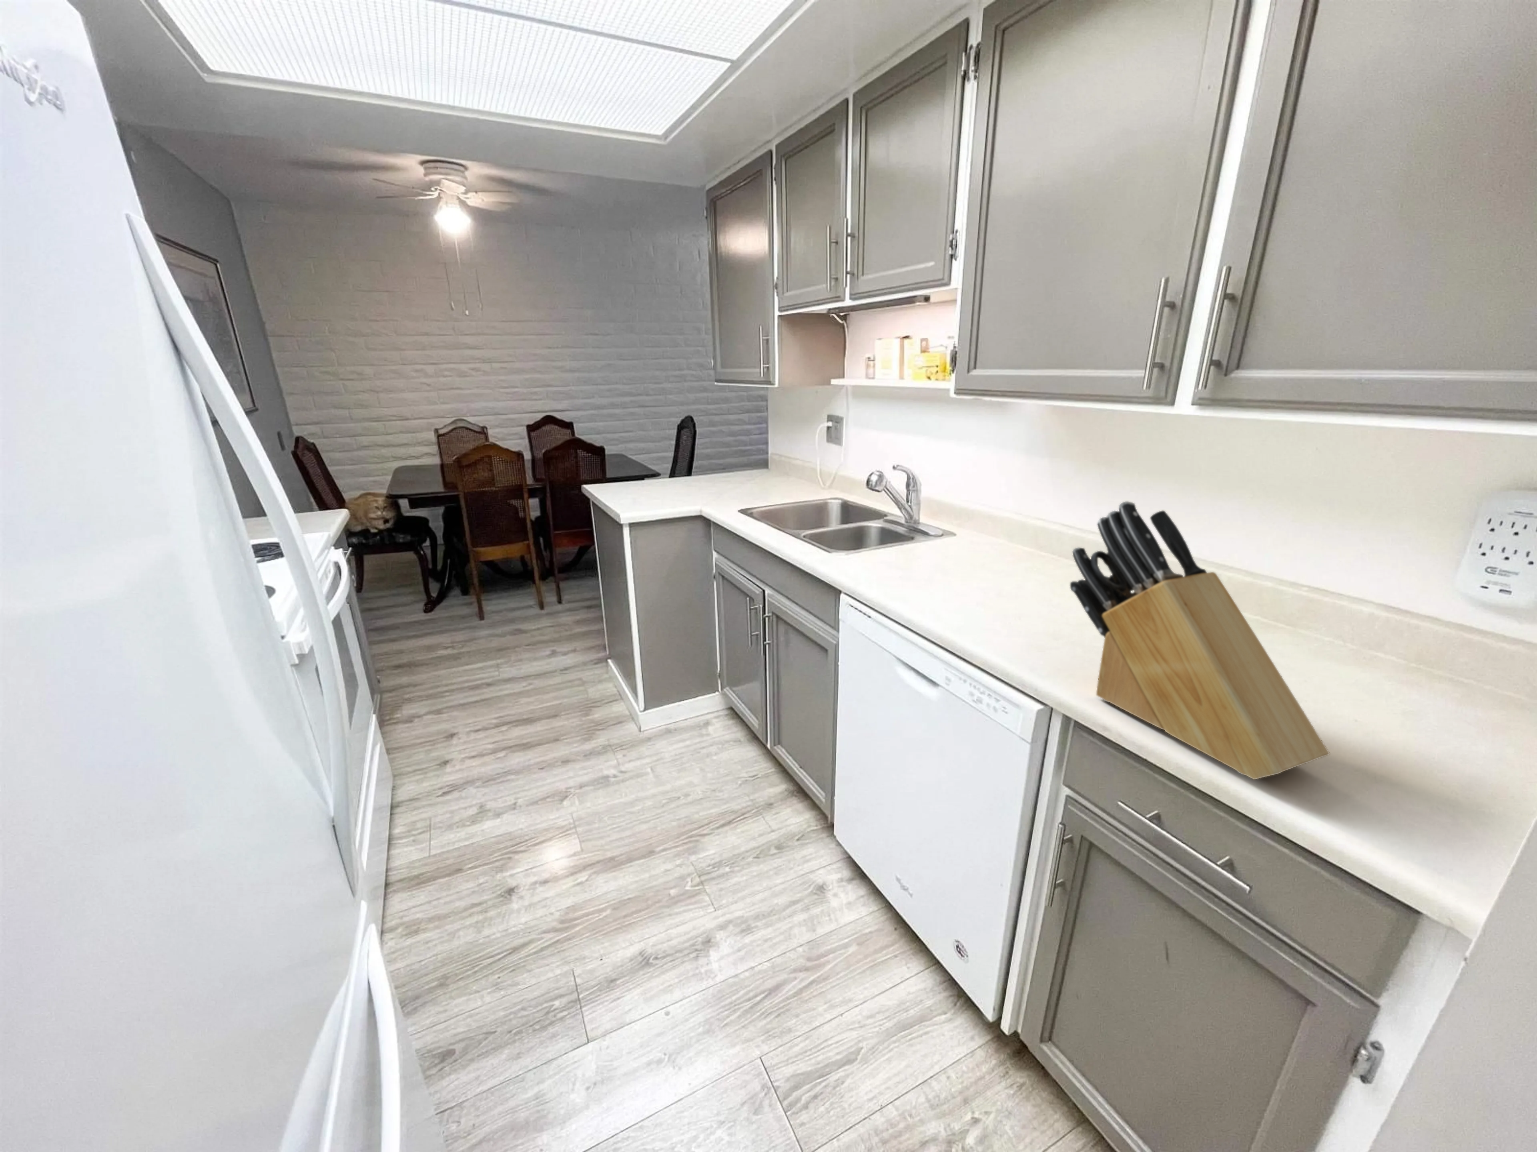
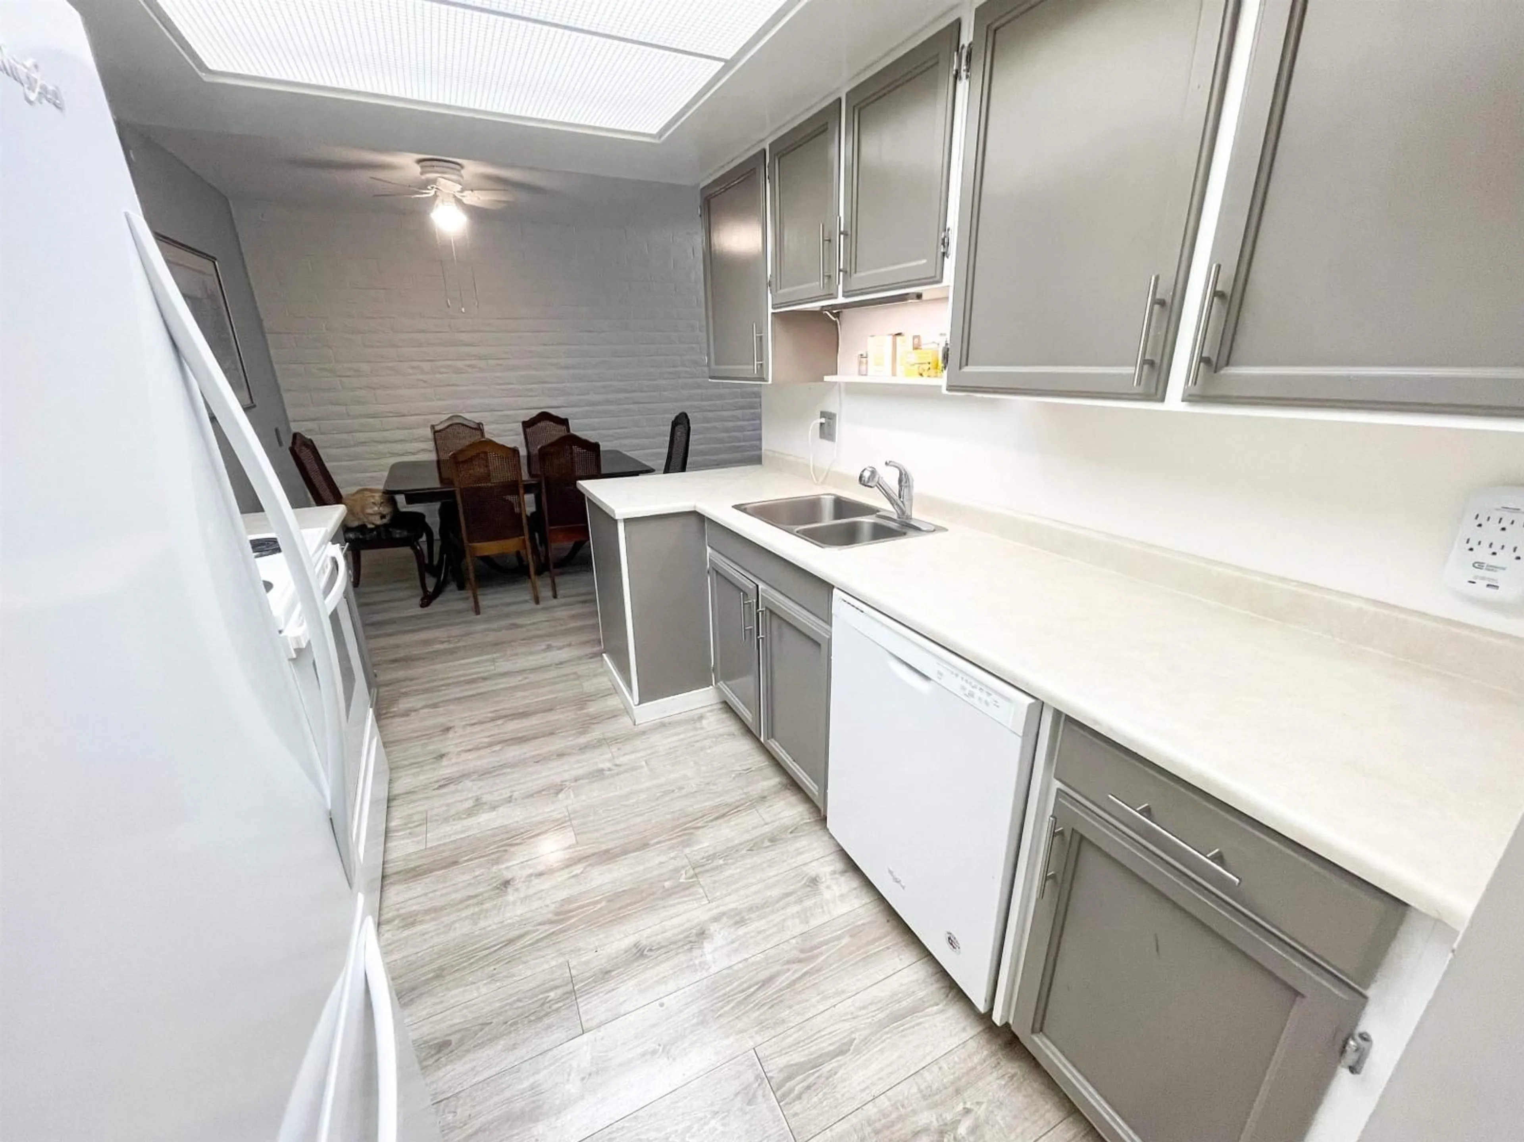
- knife block (1188, 621)
